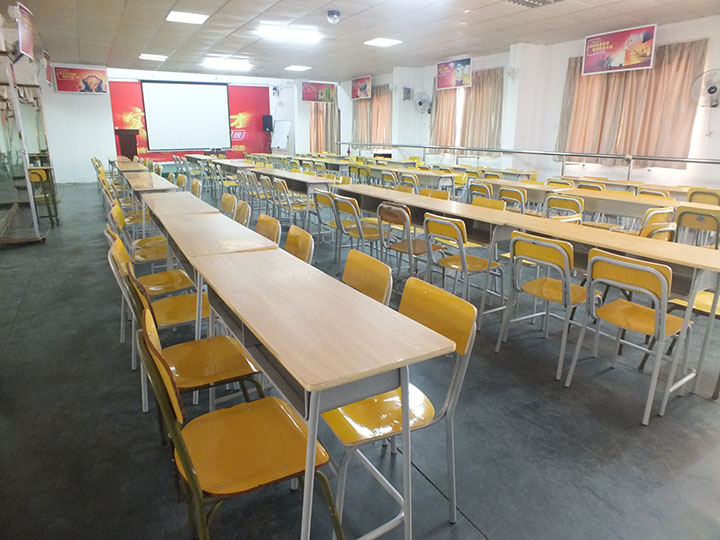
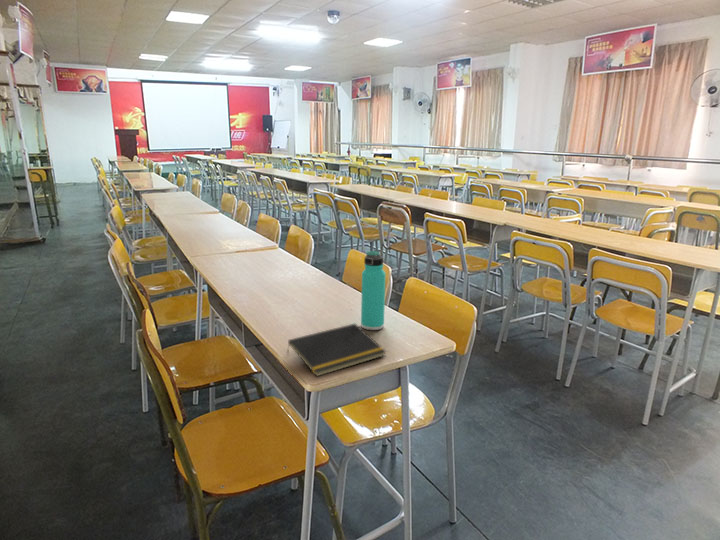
+ notepad (337, 347)
+ thermos bottle (373, 289)
